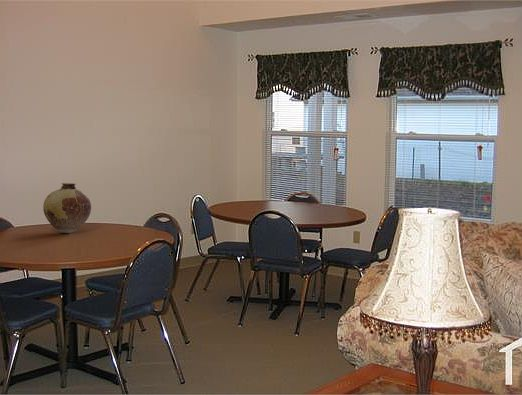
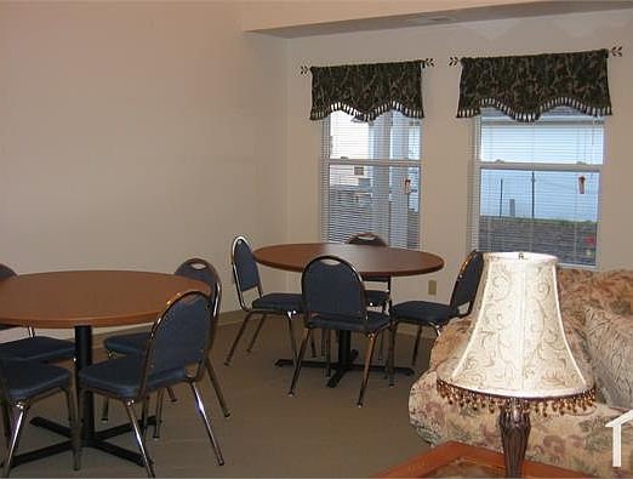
- vase (67, 208)
